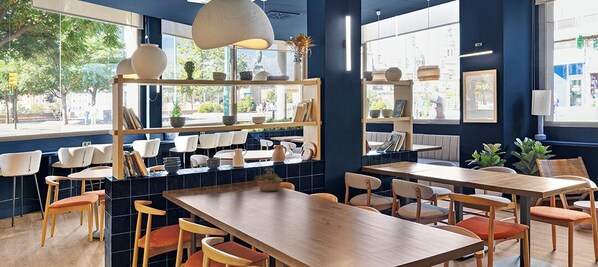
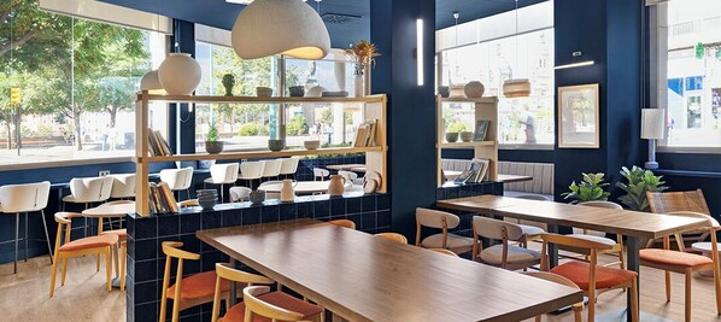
- succulent planter (270, 179)
